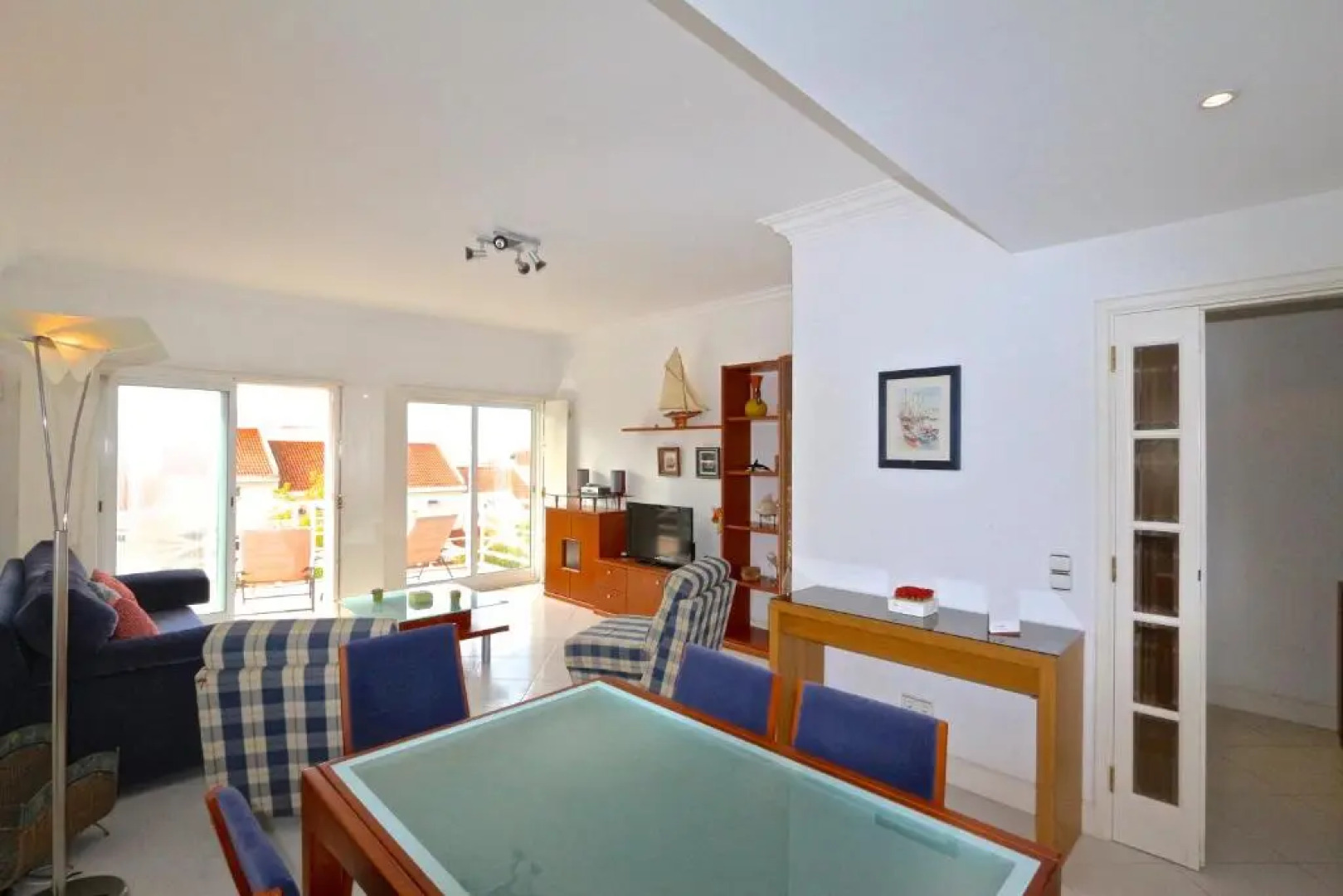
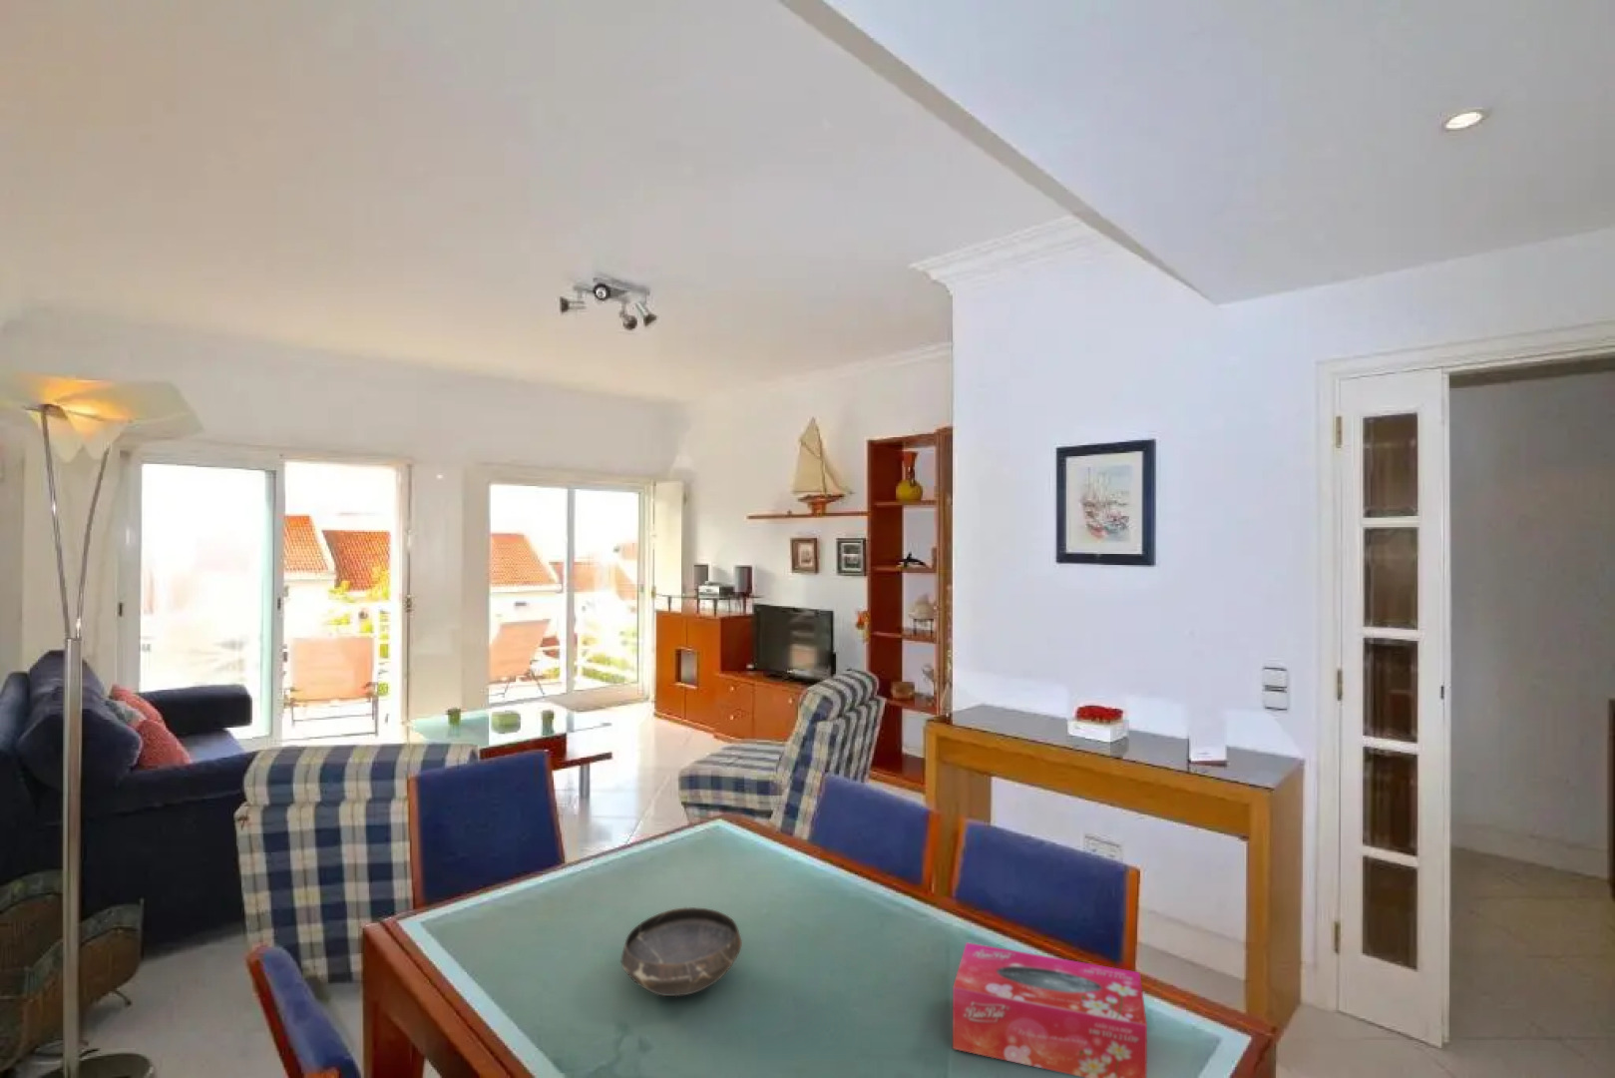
+ bowl (682, 958)
+ tissue box (1047, 1009)
